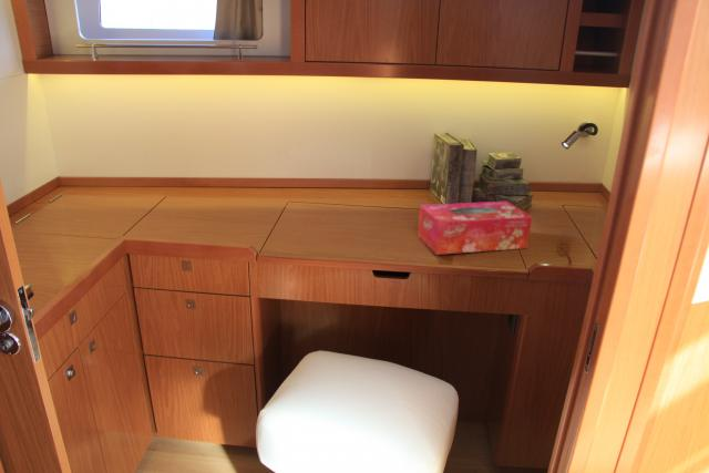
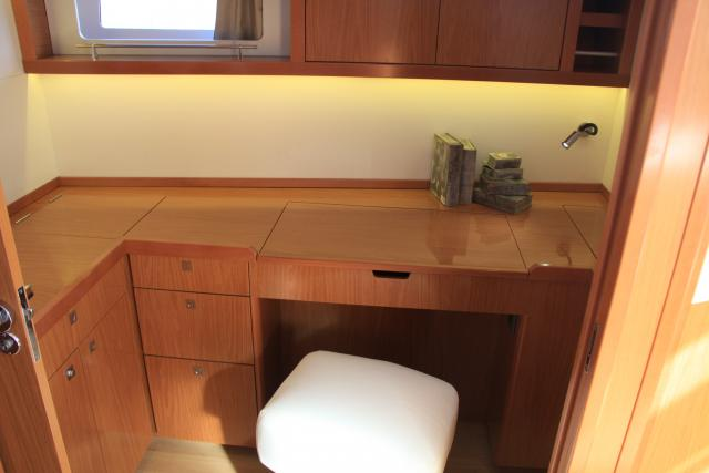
- tissue box (473, 226)
